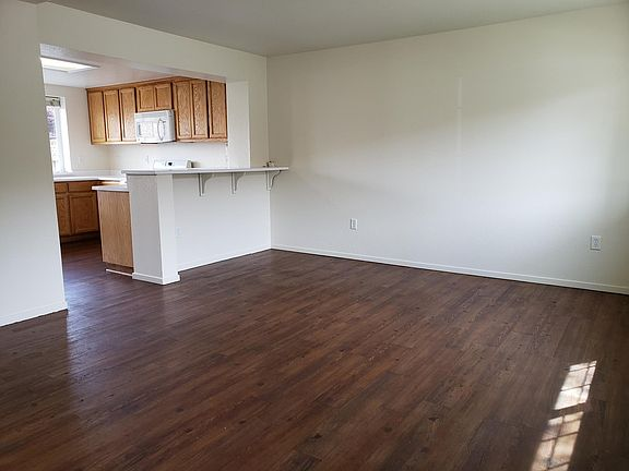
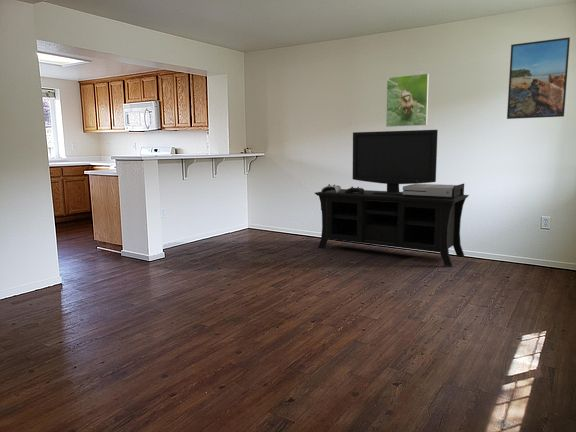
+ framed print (537, 79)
+ media console (388, 193)
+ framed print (406, 101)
